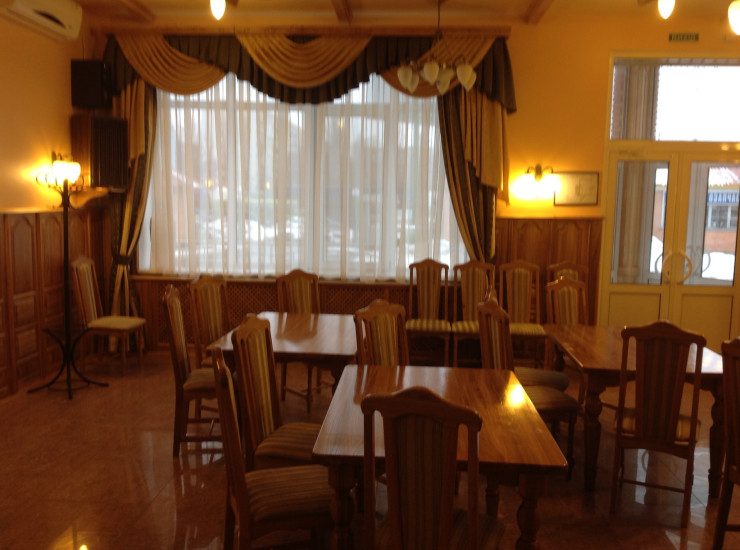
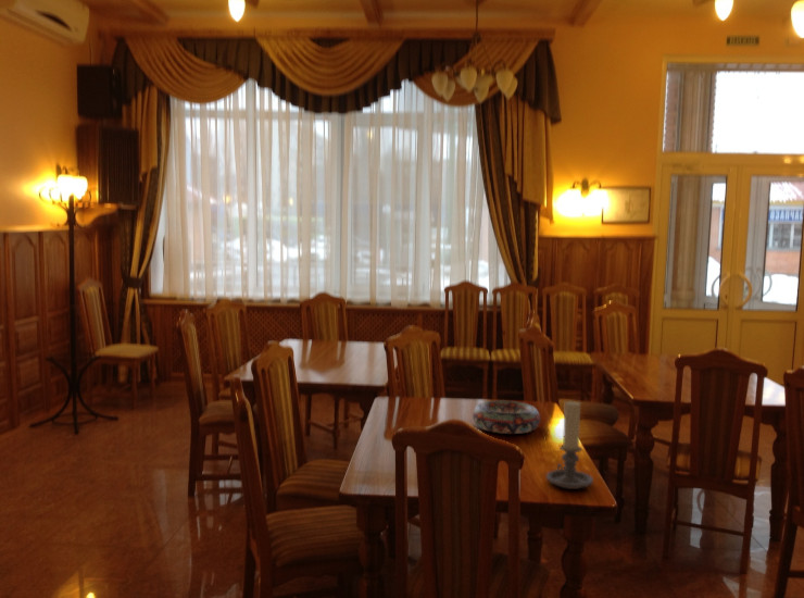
+ candle holder (569, 441)
+ decorative bowl (505, 416)
